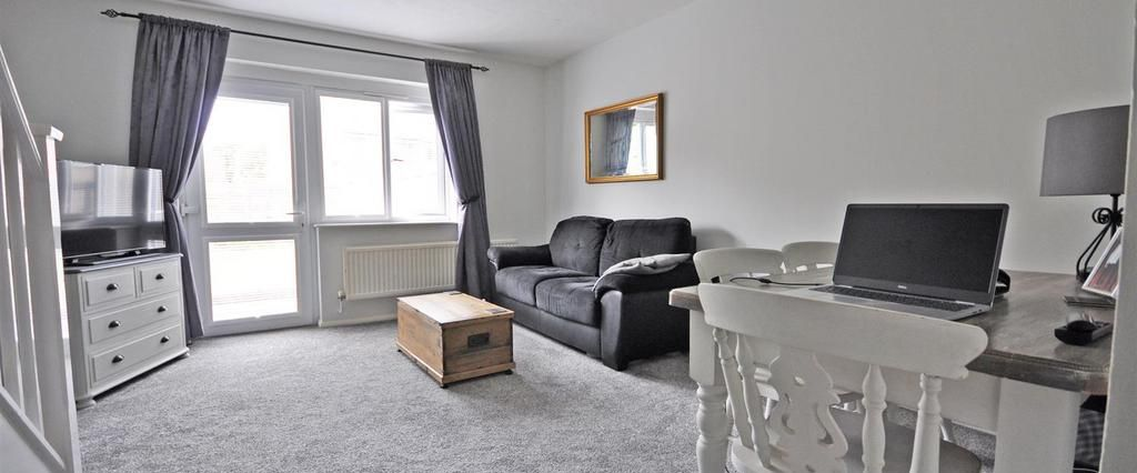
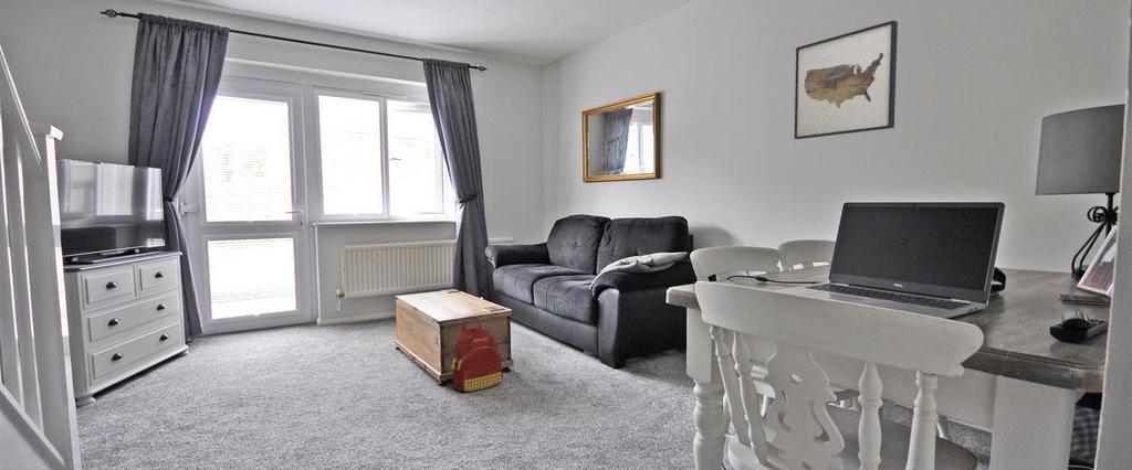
+ wall art (841, 85)
+ backpack (475, 352)
